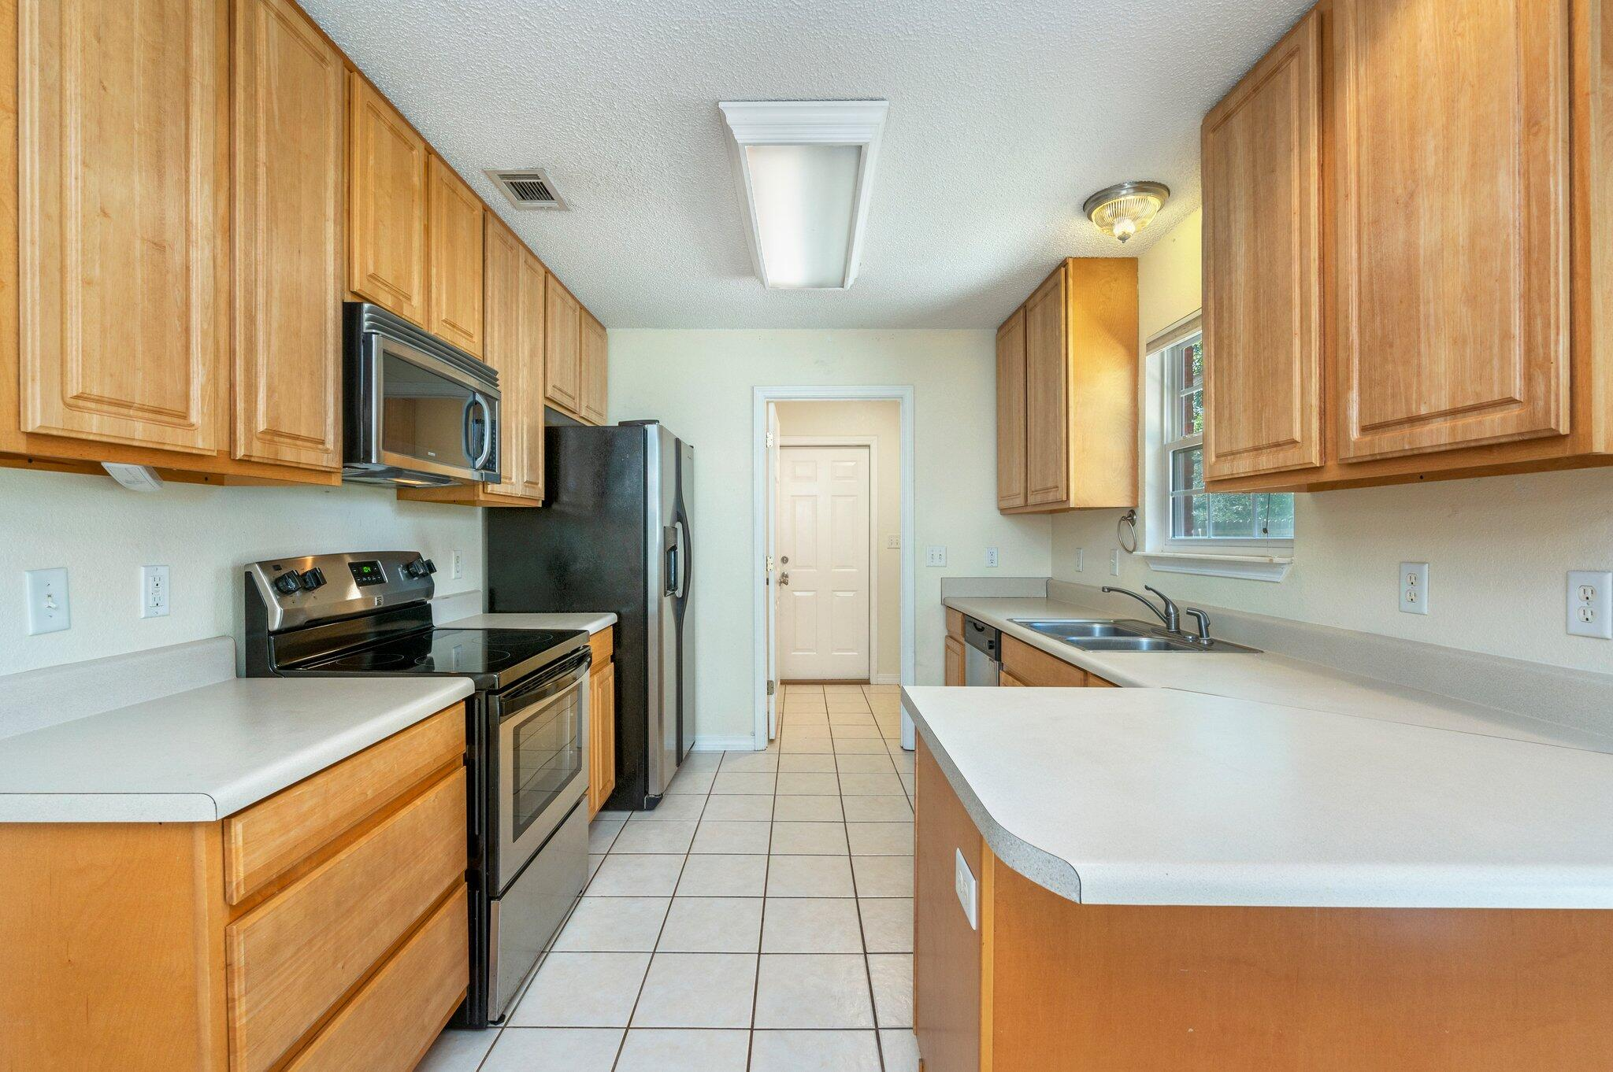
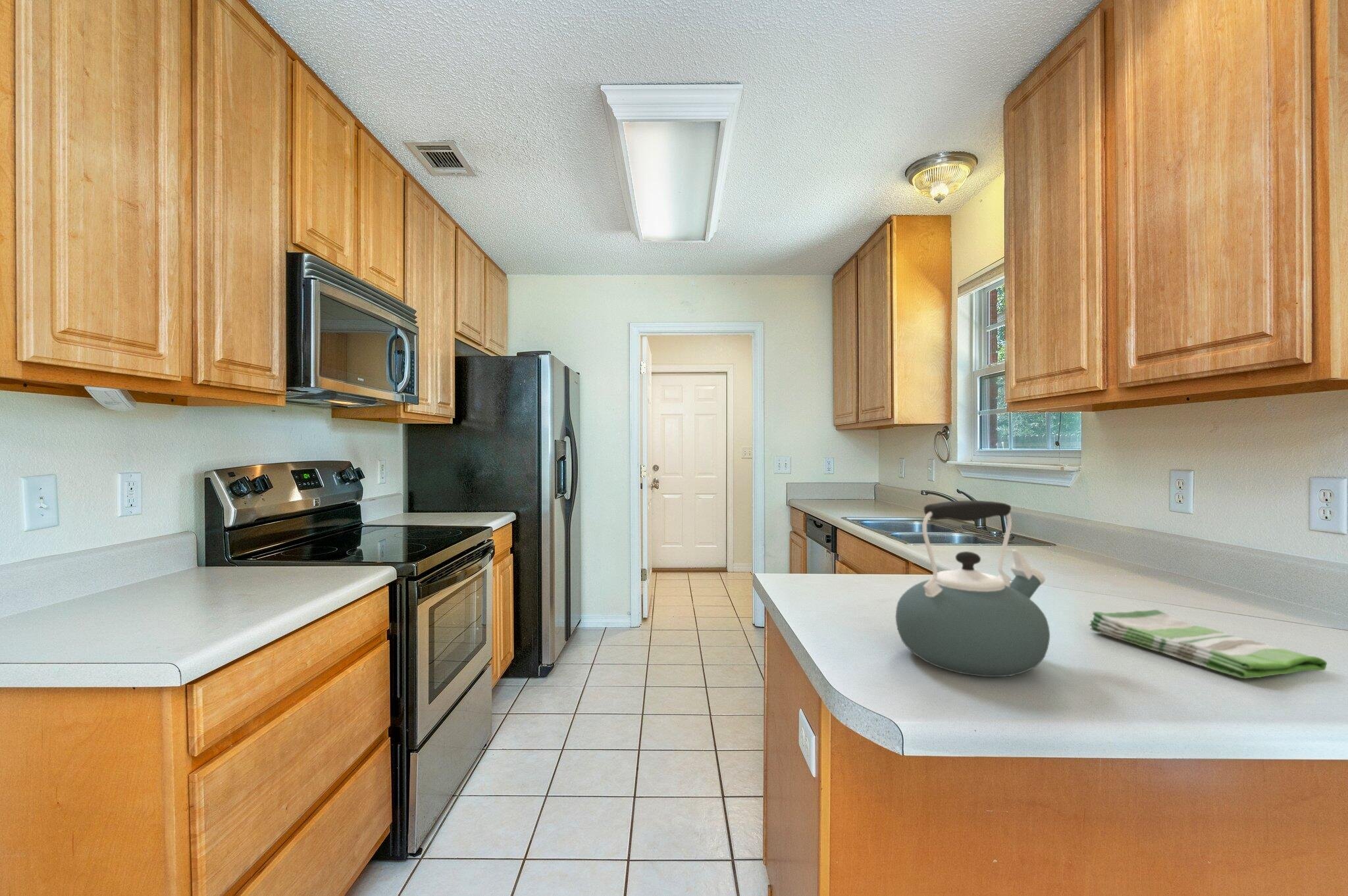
+ kettle (979, 578)
+ dish towel (1195, 637)
